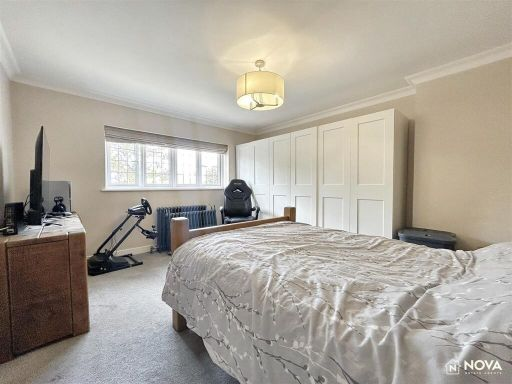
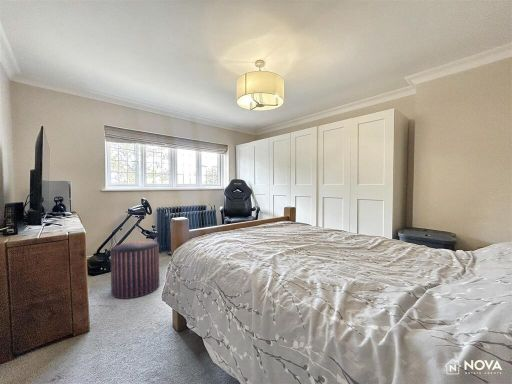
+ stool (136, 267)
